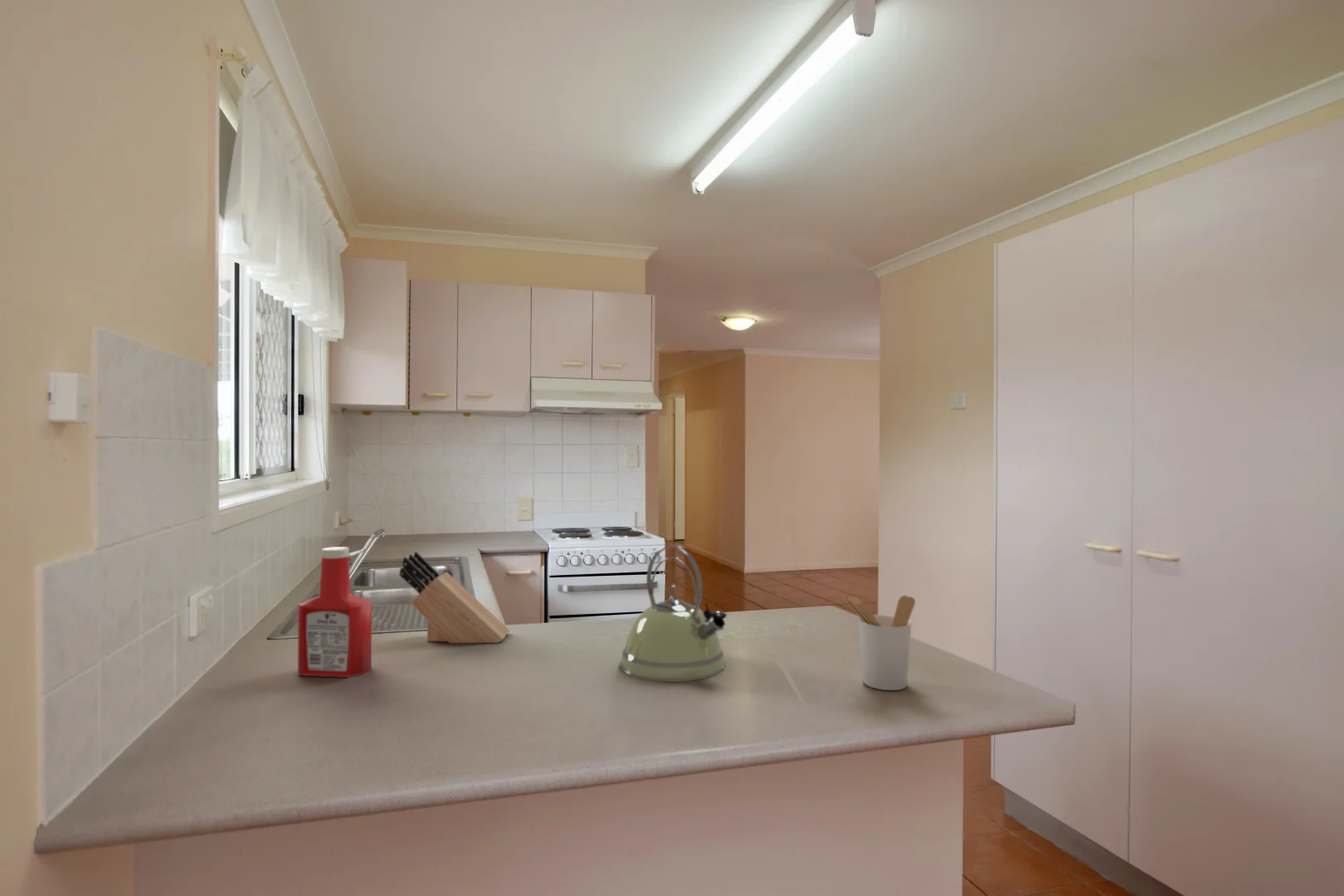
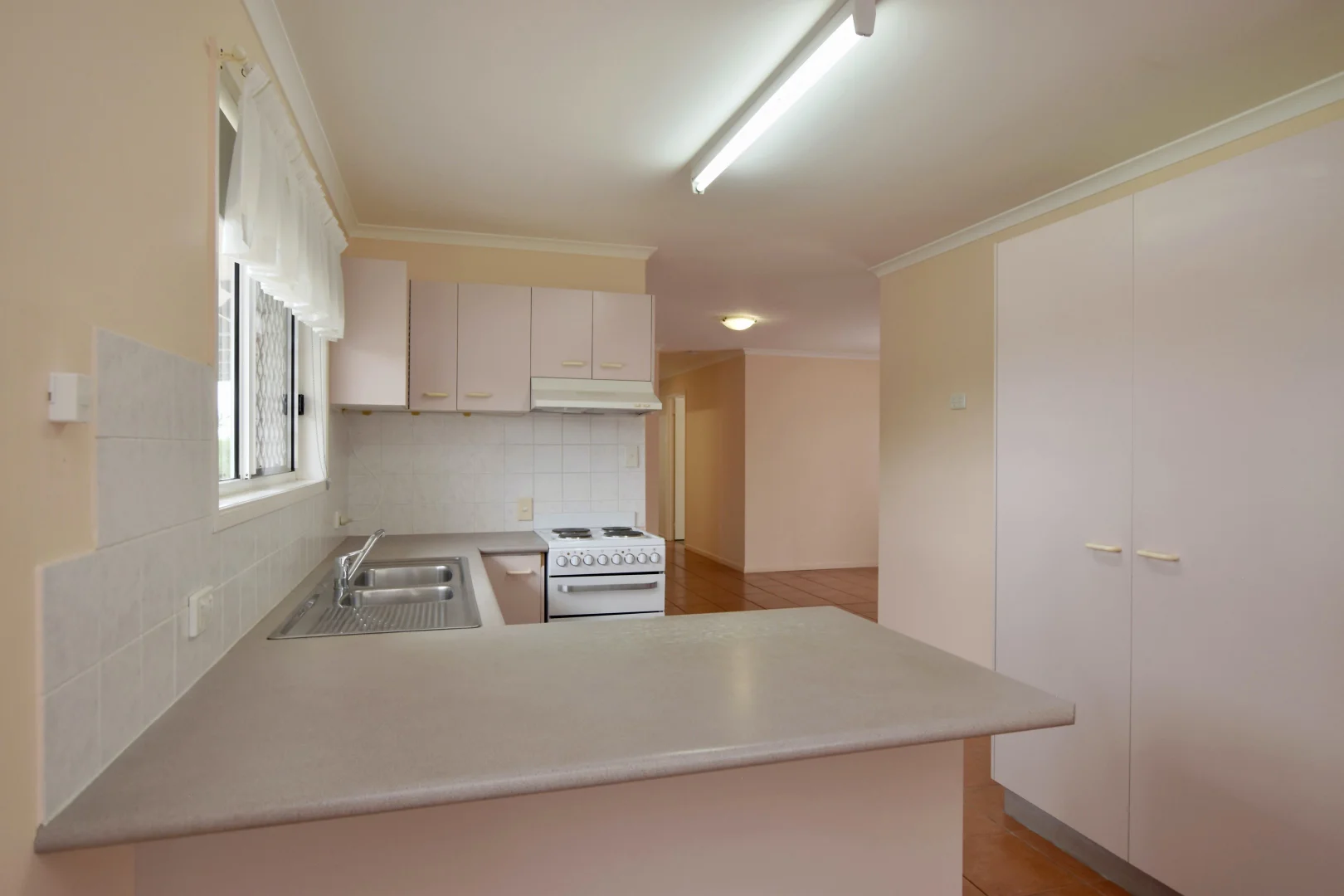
- utensil holder (875, 638)
- soap bottle (334, 610)
- knife block (453, 596)
- kettle (678, 606)
